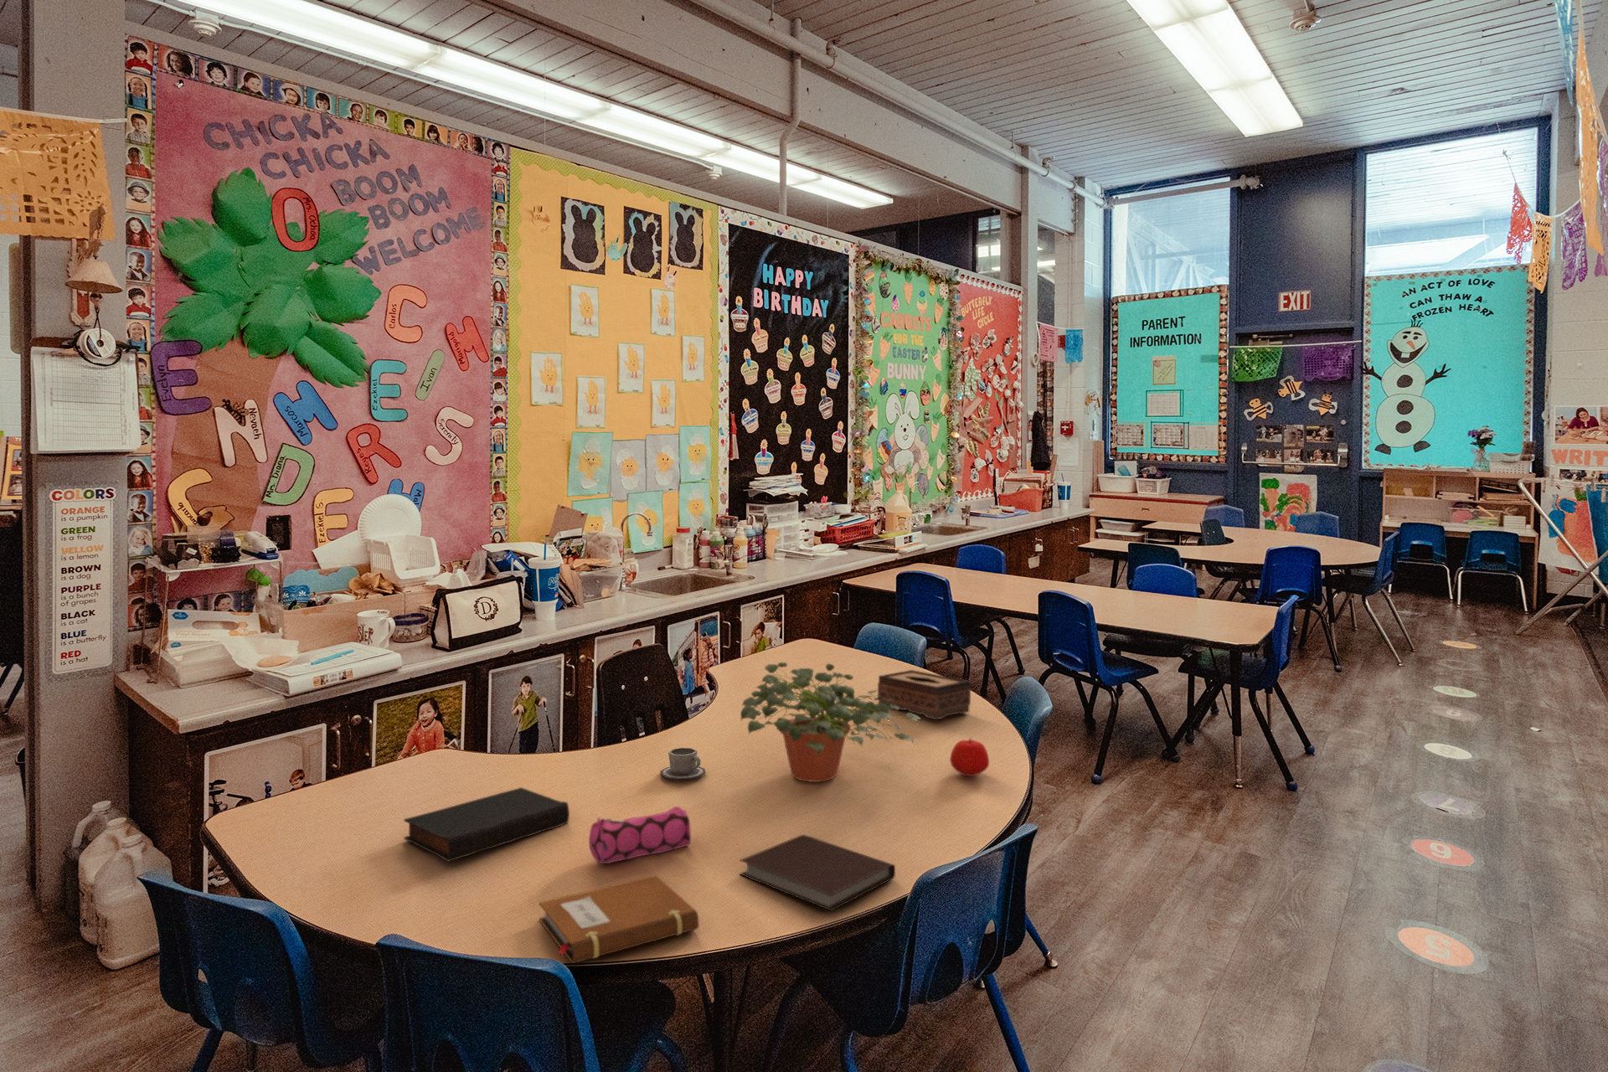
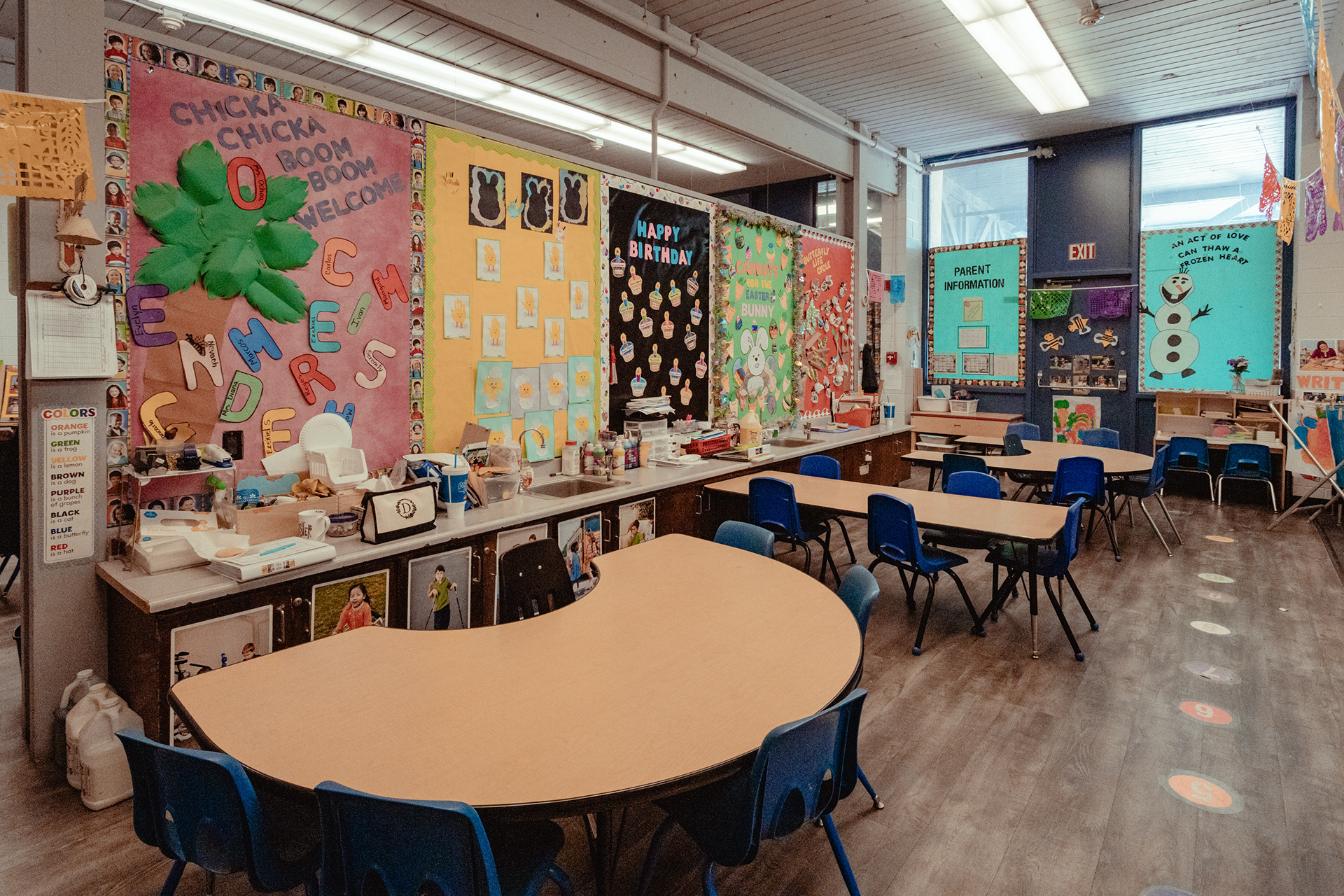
- pencil case (641, 832)
- notebook (816, 869)
- book (488, 820)
- apple (969, 756)
- notebook (615, 916)
- cup (682, 763)
- tissue box (922, 694)
- potted plant (828, 725)
